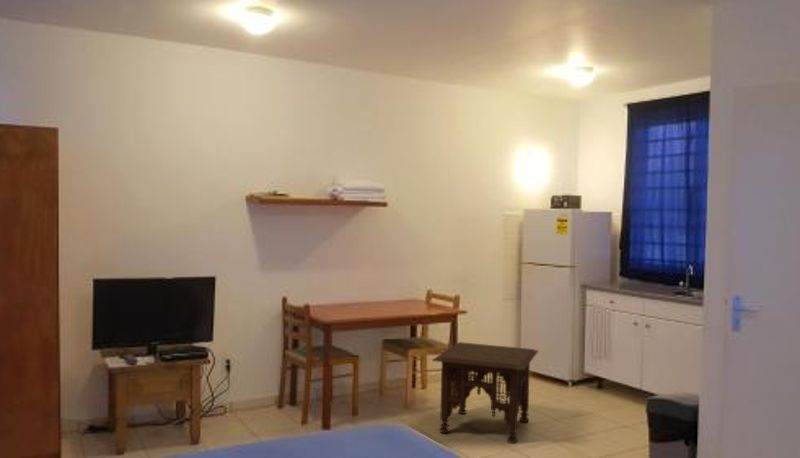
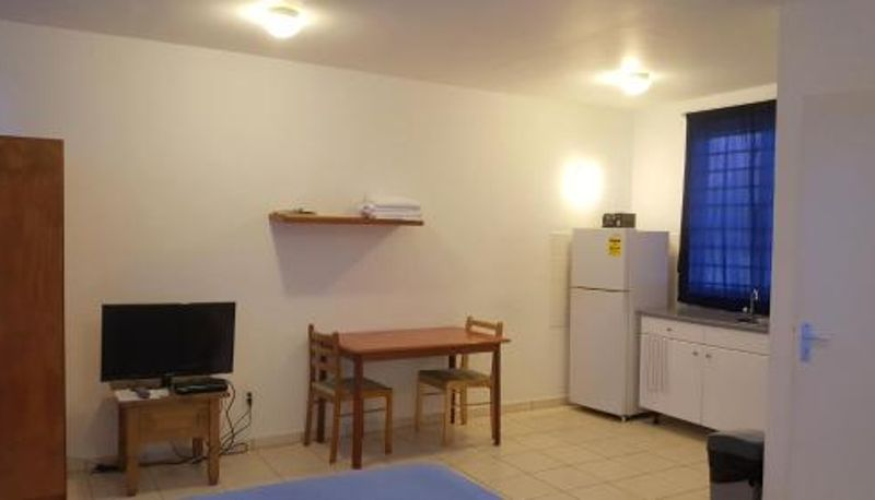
- side table (486, 389)
